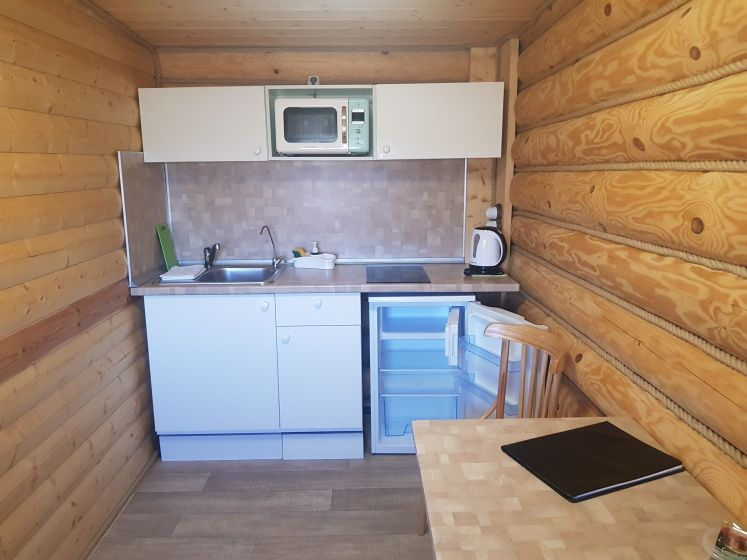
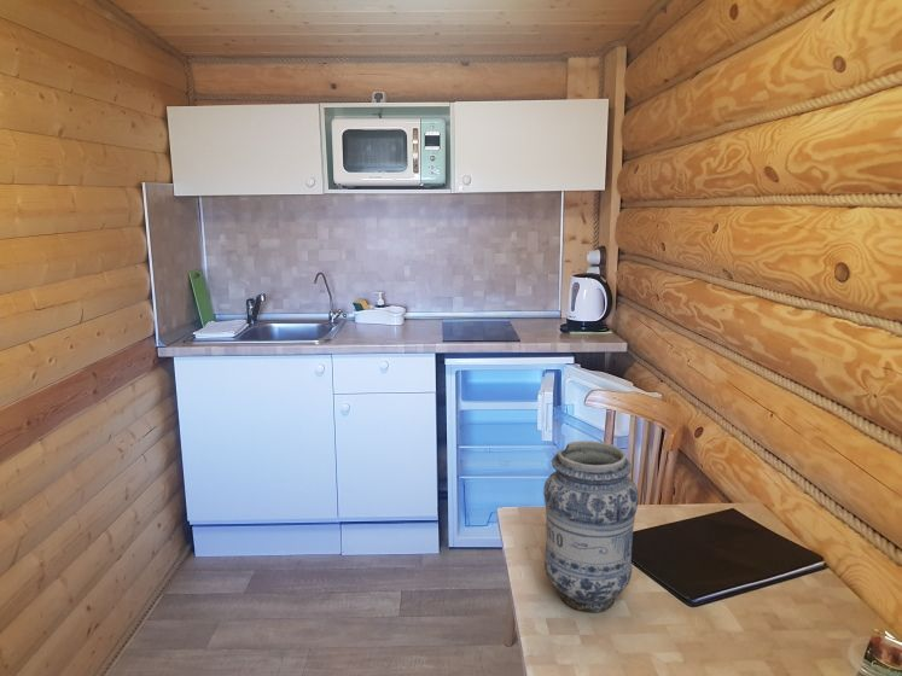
+ vase (588, 525)
